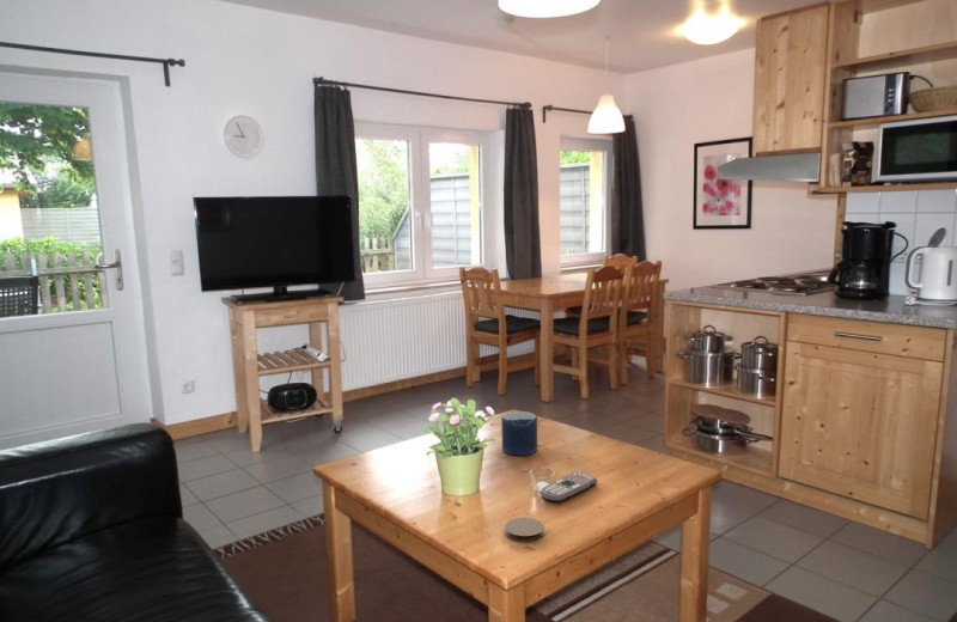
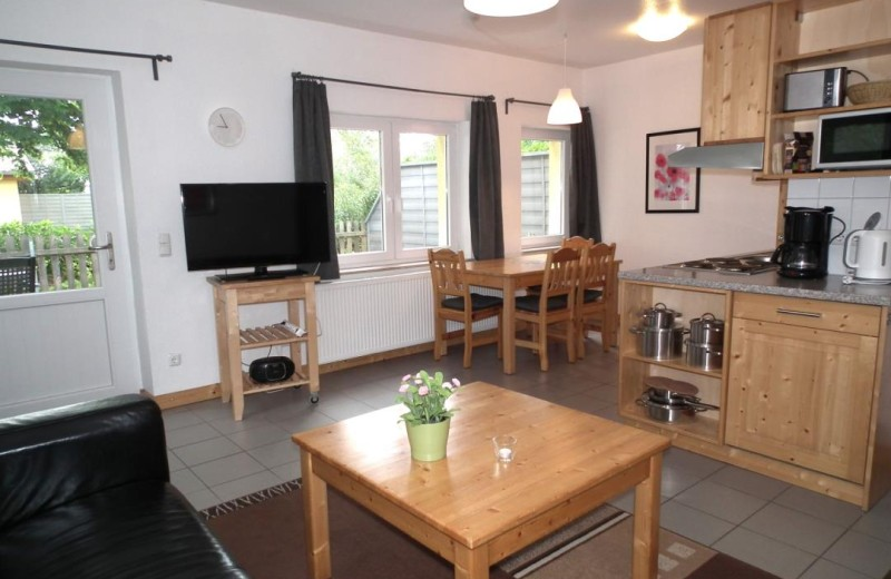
- remote control (567, 487)
- candle (519, 432)
- coaster (524, 529)
